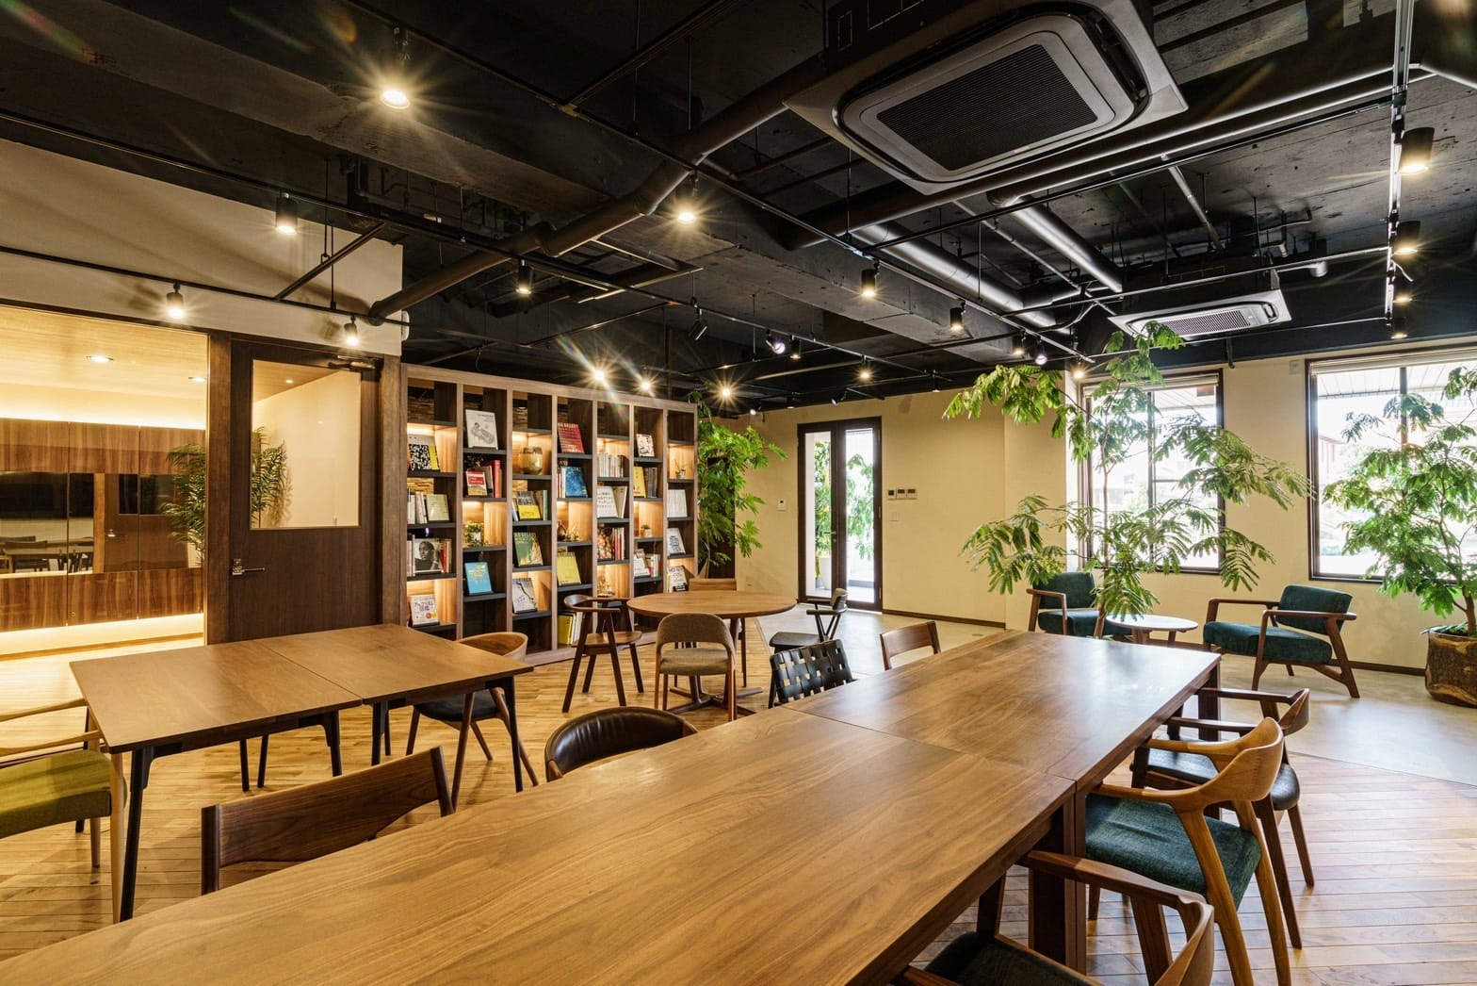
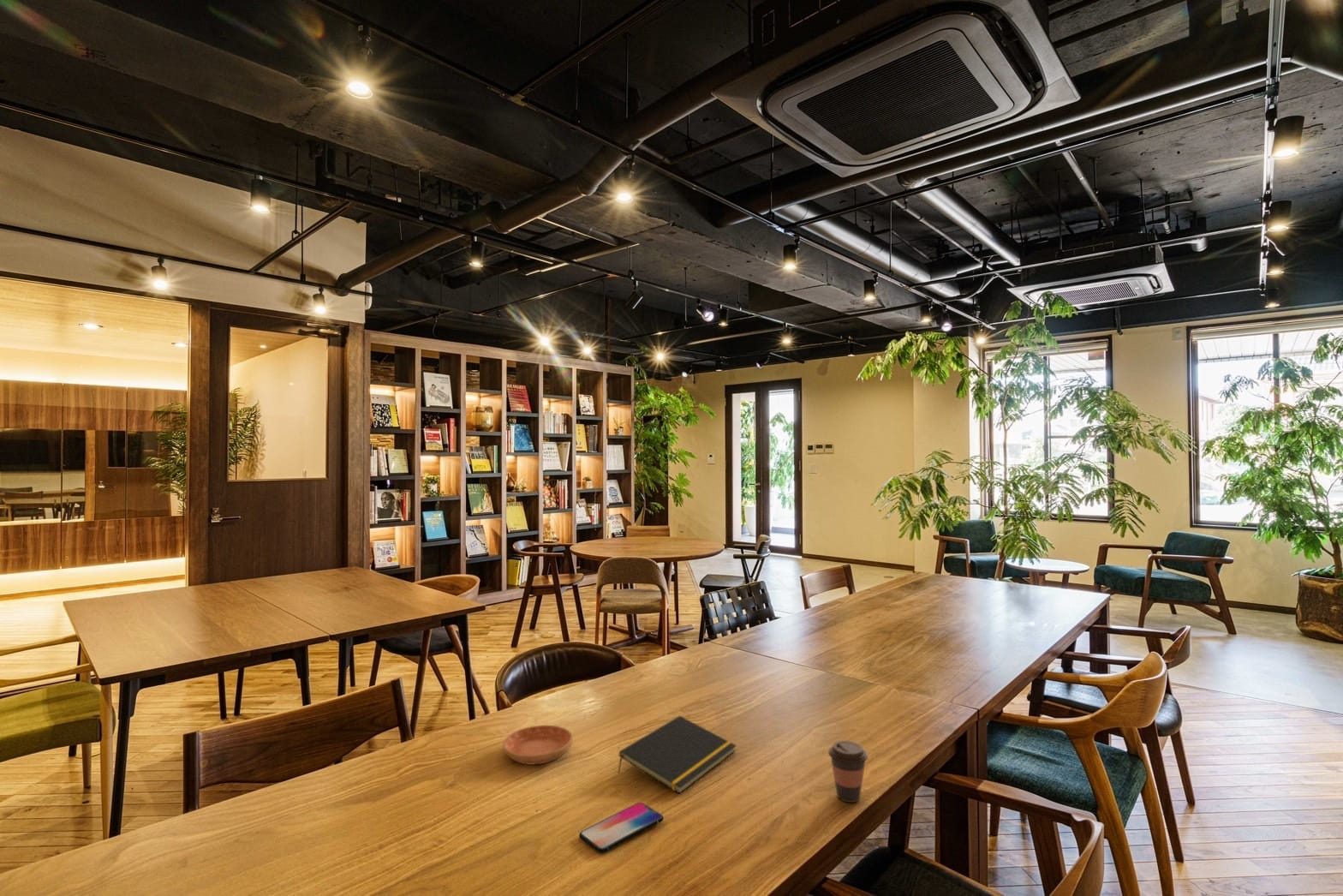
+ coffee cup (848, 772)
+ saucer (538, 745)
+ smartphone (622, 826)
+ notepad (679, 750)
